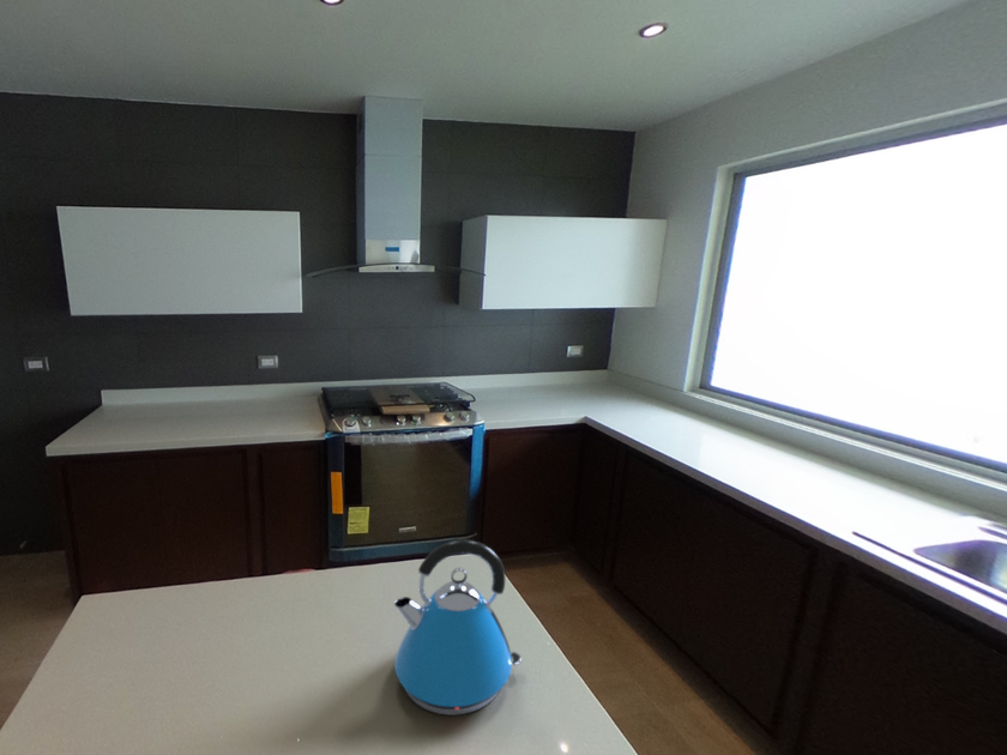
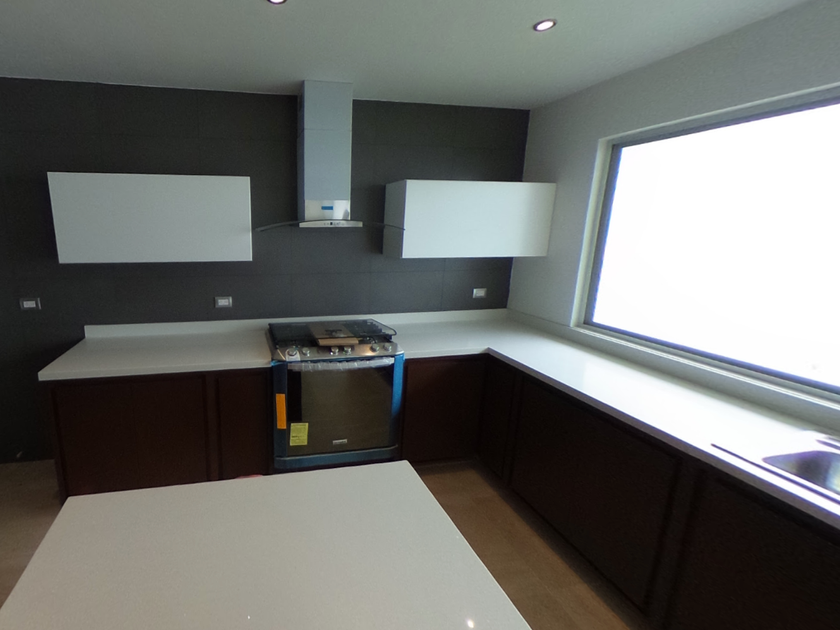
- kettle (460, 609)
